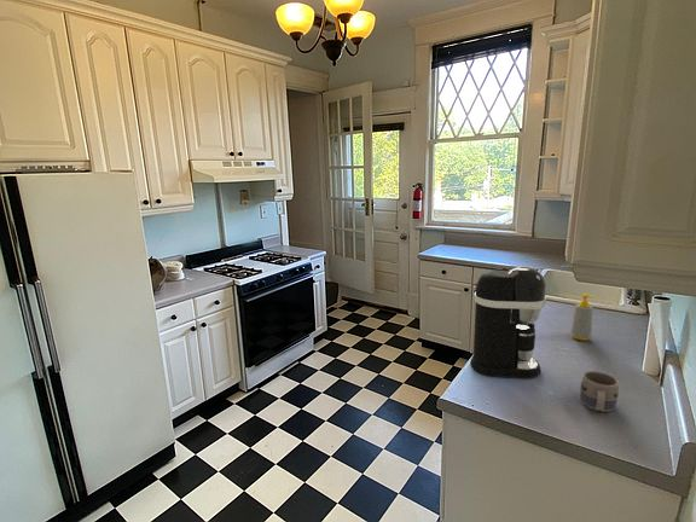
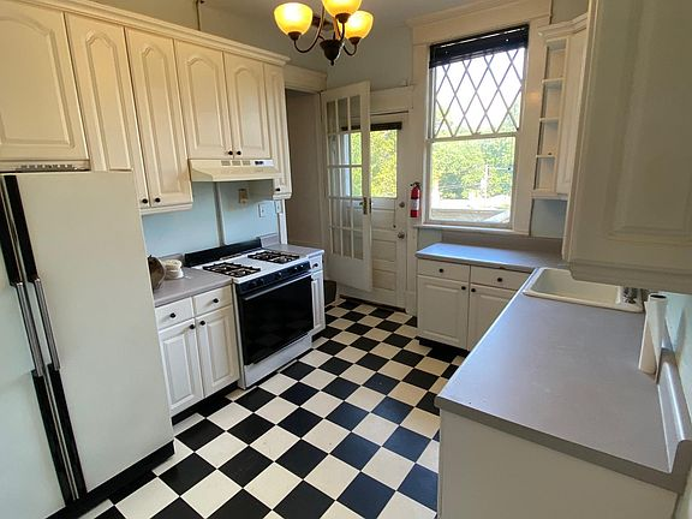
- soap bottle (582, 315)
- mug (598, 393)
- coffee maker (507, 318)
